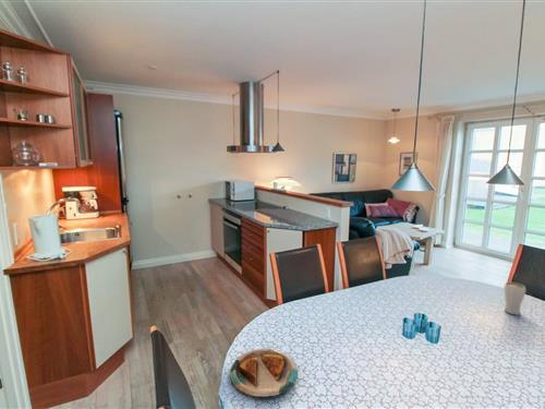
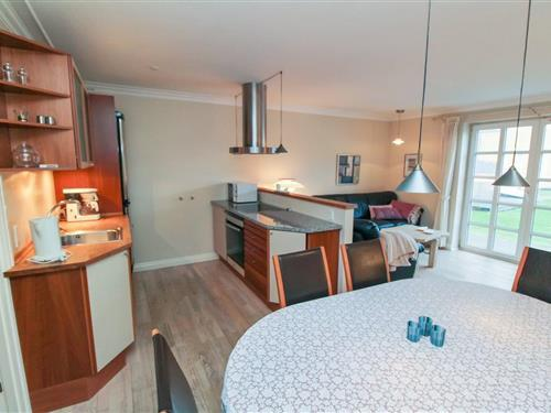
- drinking glass (513, 298)
- plate (263, 371)
